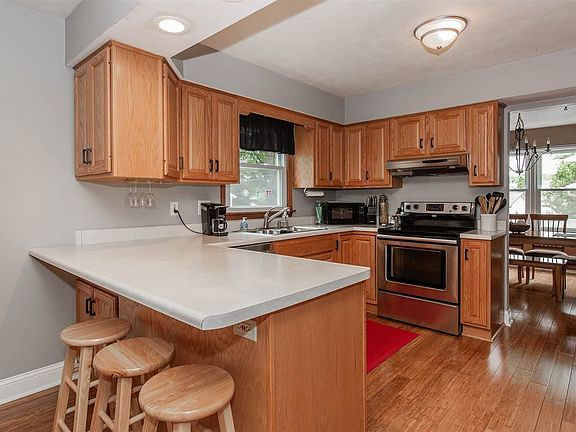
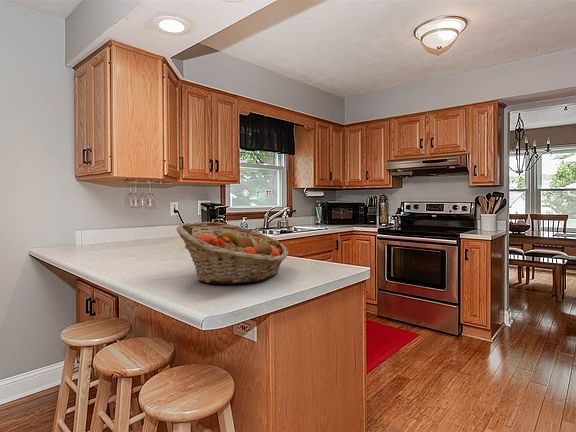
+ fruit basket (235, 248)
